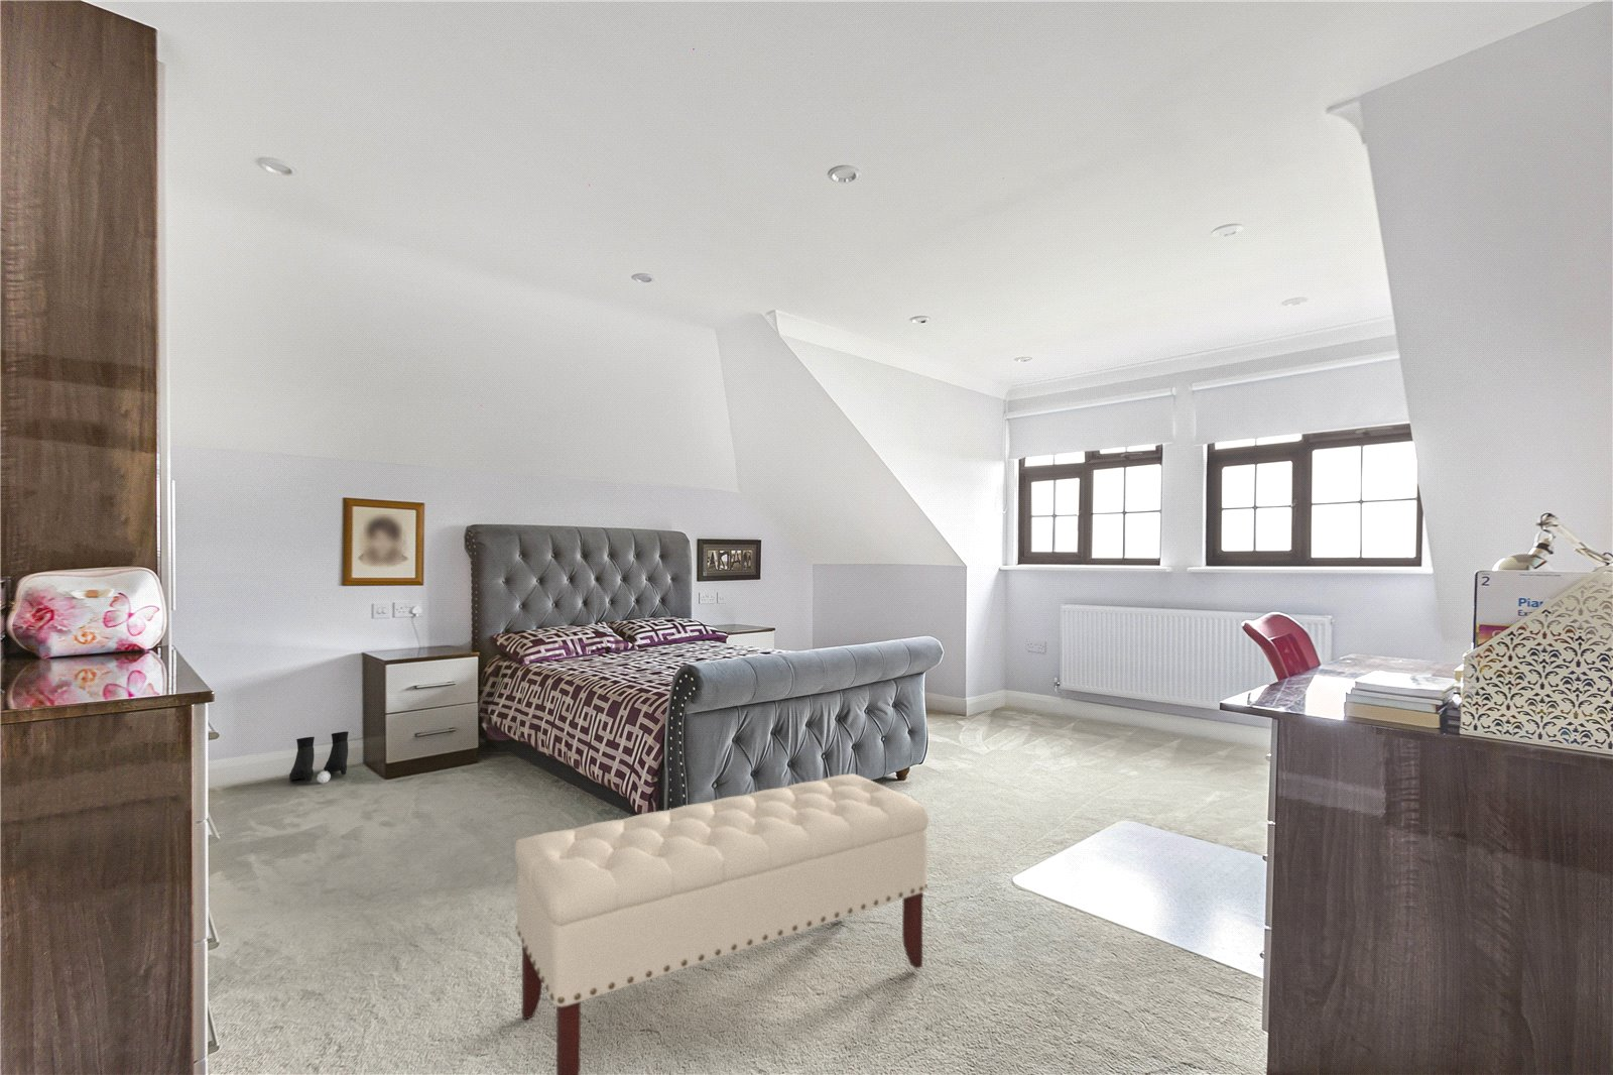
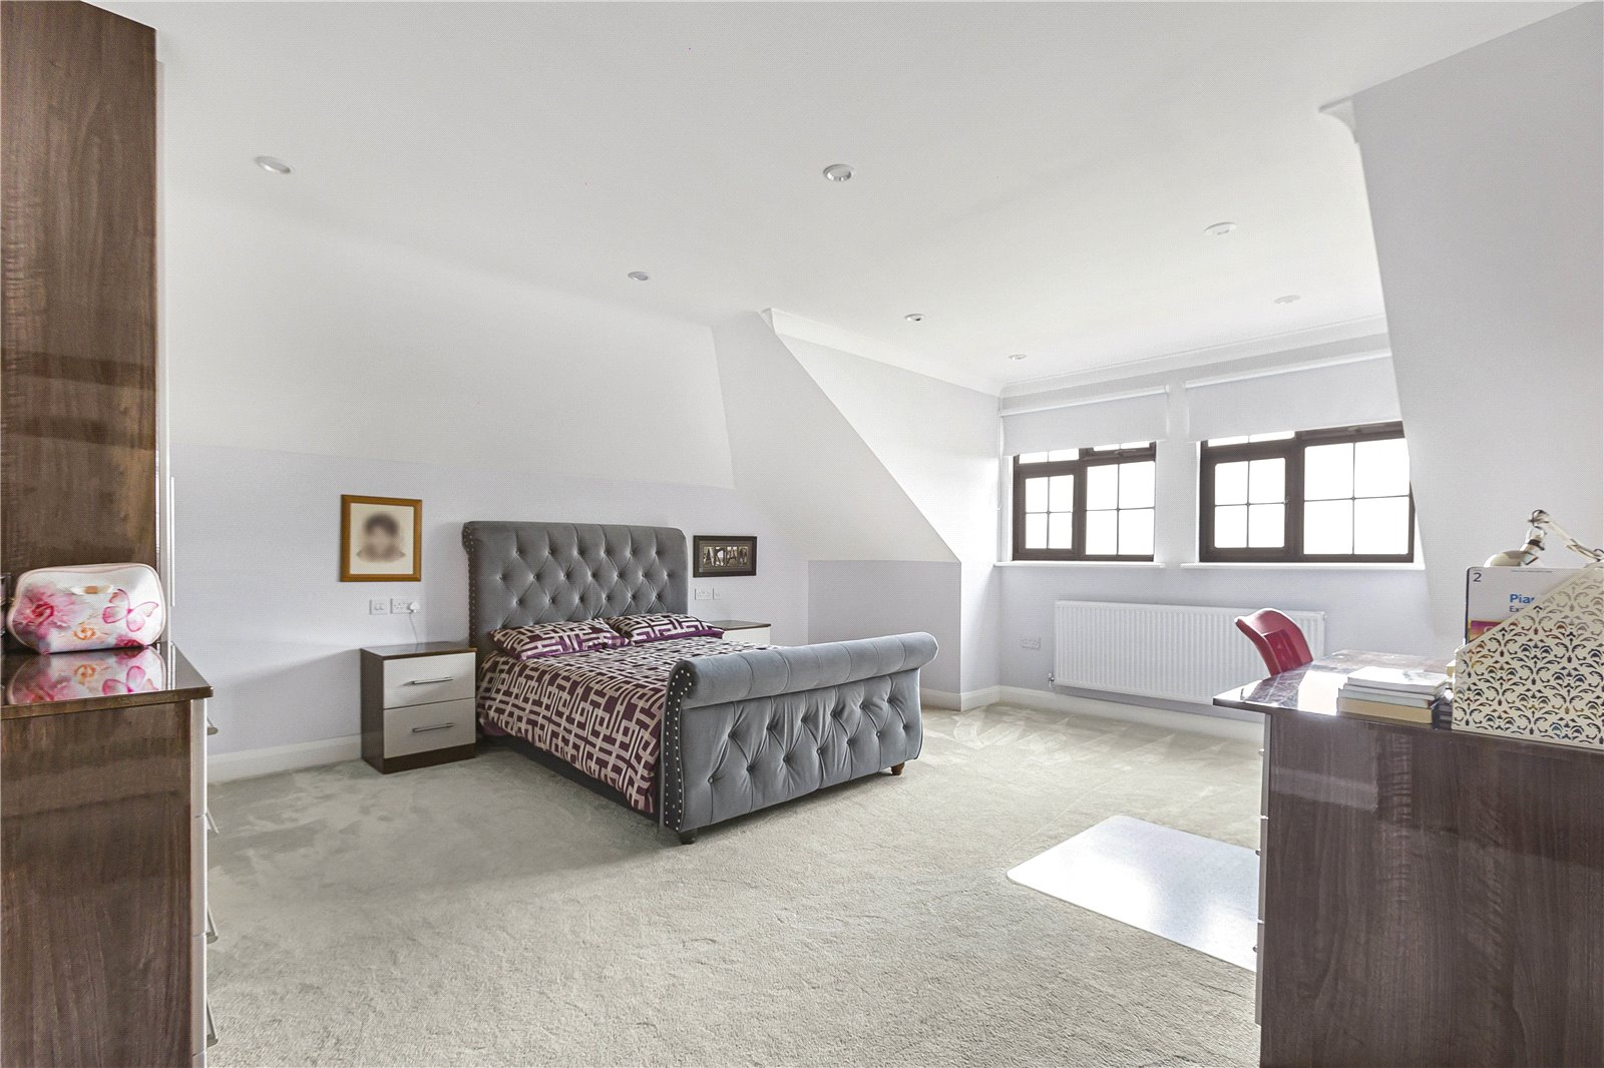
- bench (734, 902)
- boots (313, 753)
